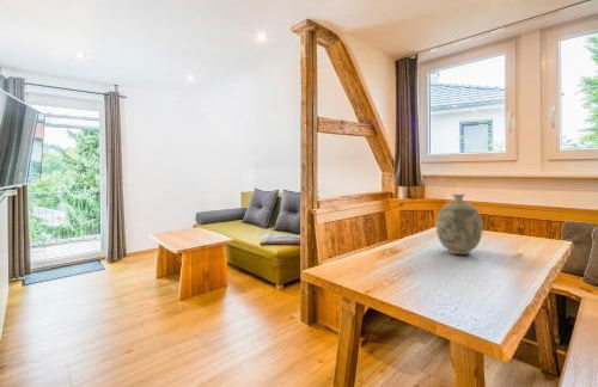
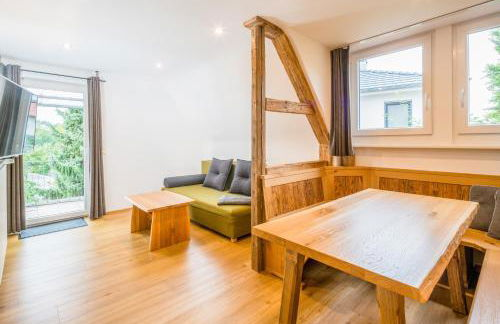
- decorative vase (458, 223)
